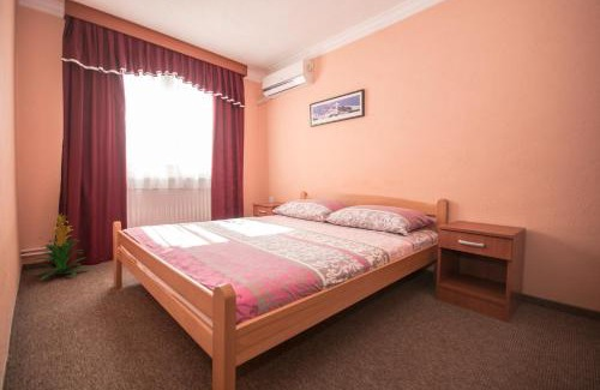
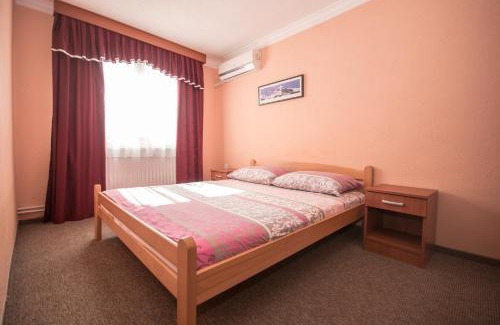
- indoor plant (61, 242)
